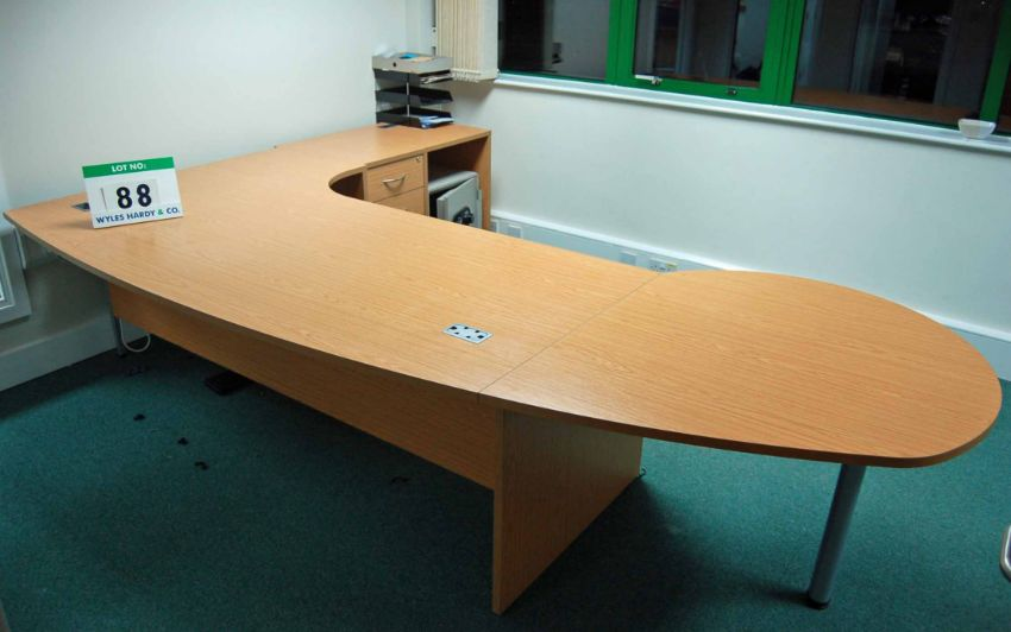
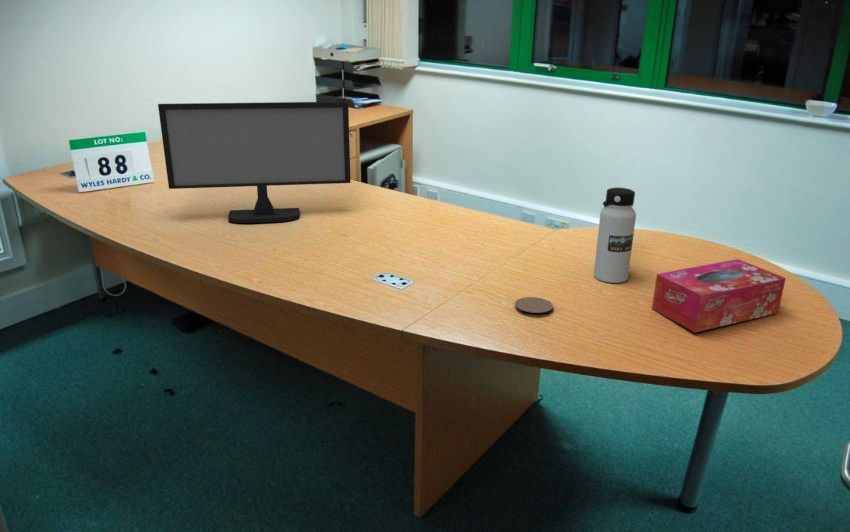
+ computer monitor (260, 162)
+ coaster (533, 306)
+ water bottle (615, 234)
+ tissue box (717, 293)
